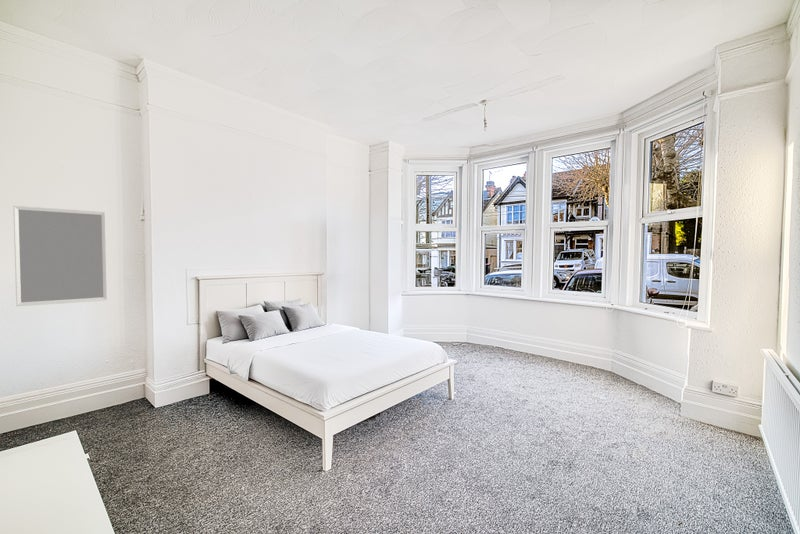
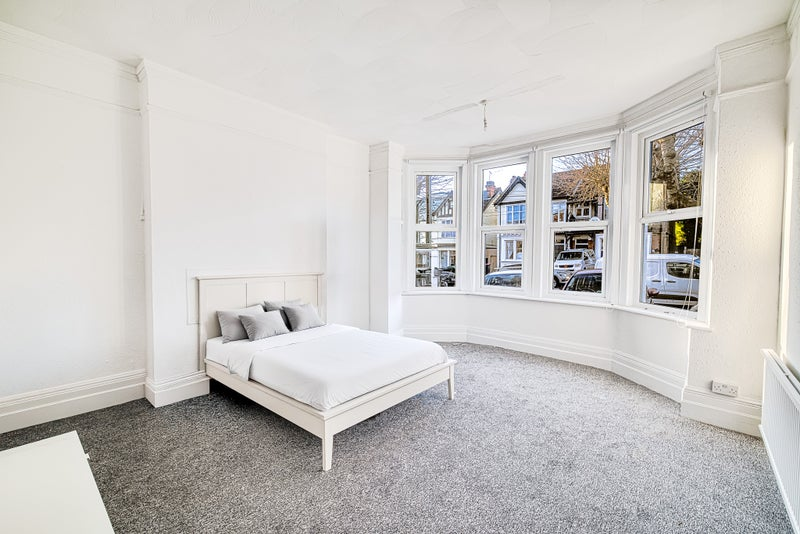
- home mirror (63, 256)
